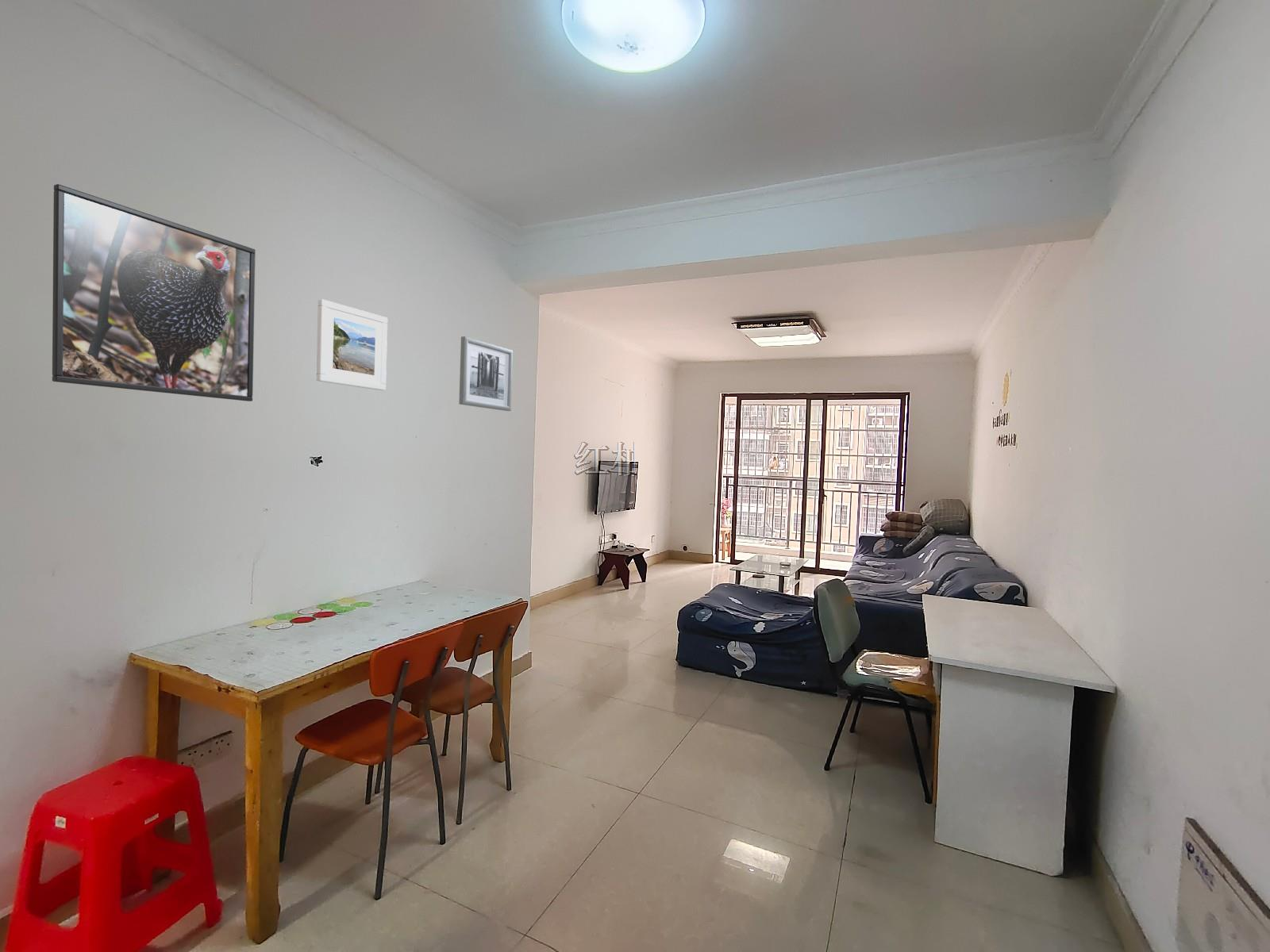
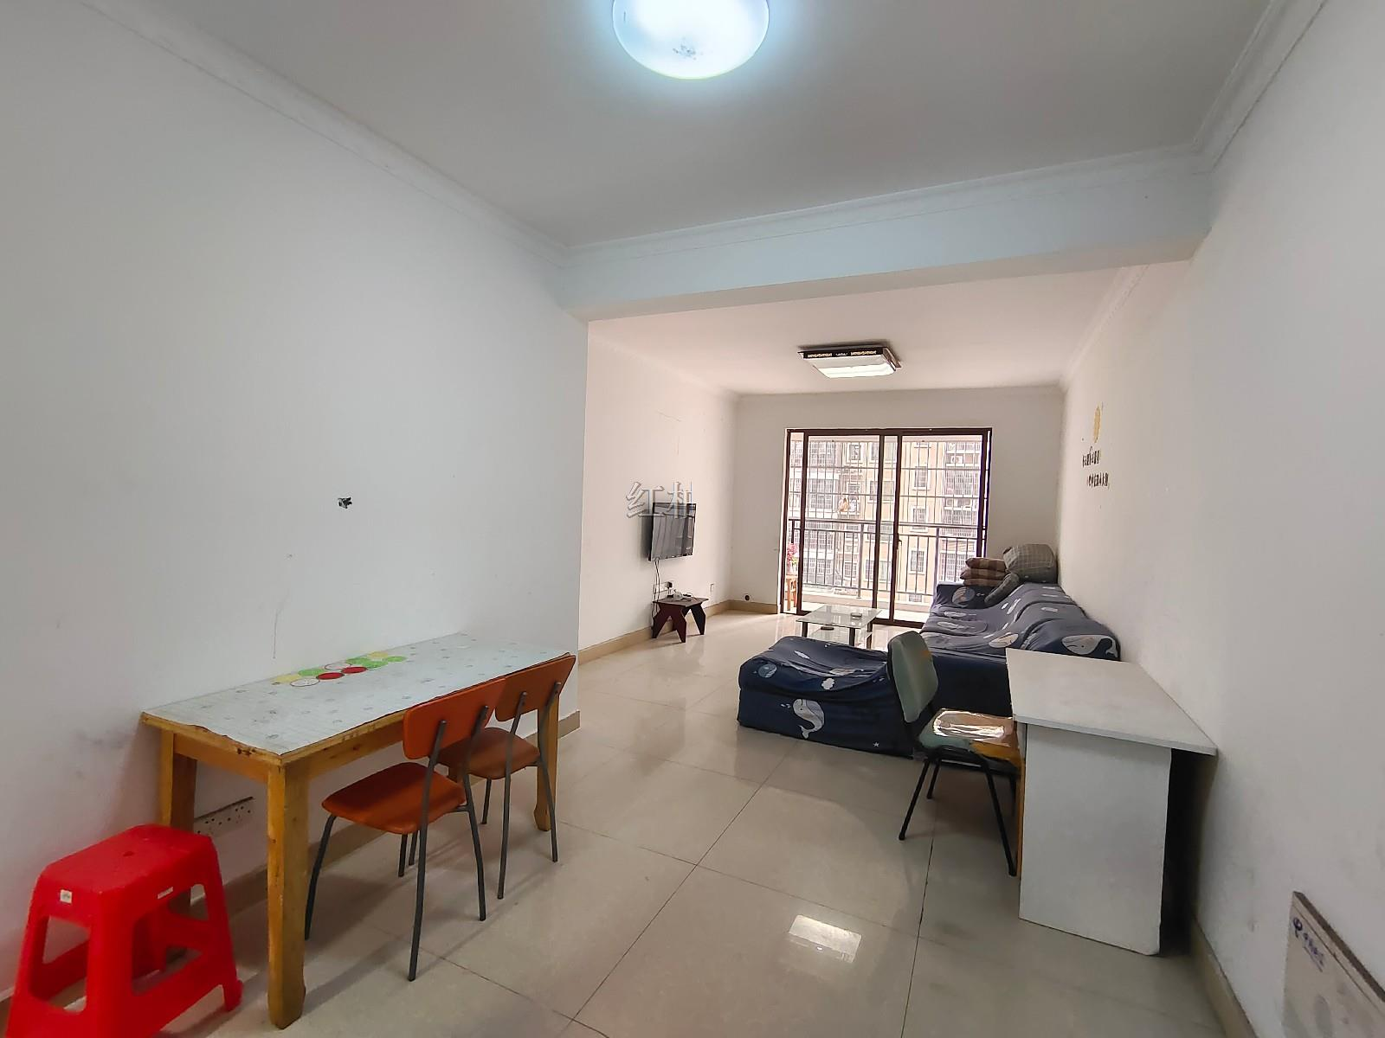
- wall art (487, 375)
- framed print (353, 347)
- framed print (166, 307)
